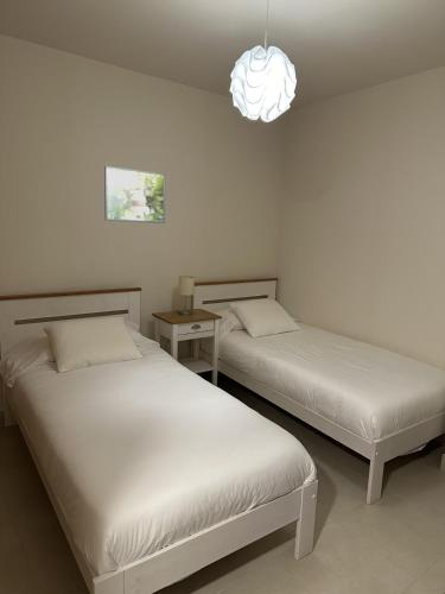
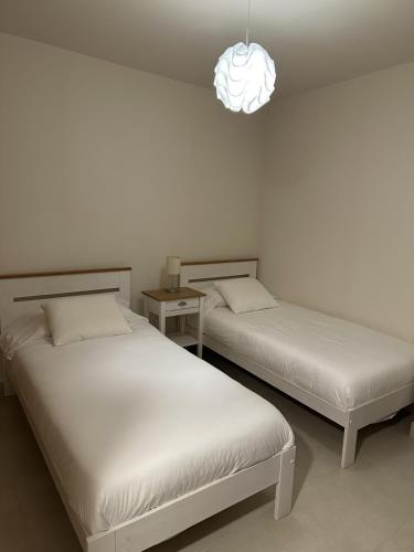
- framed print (135, 196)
